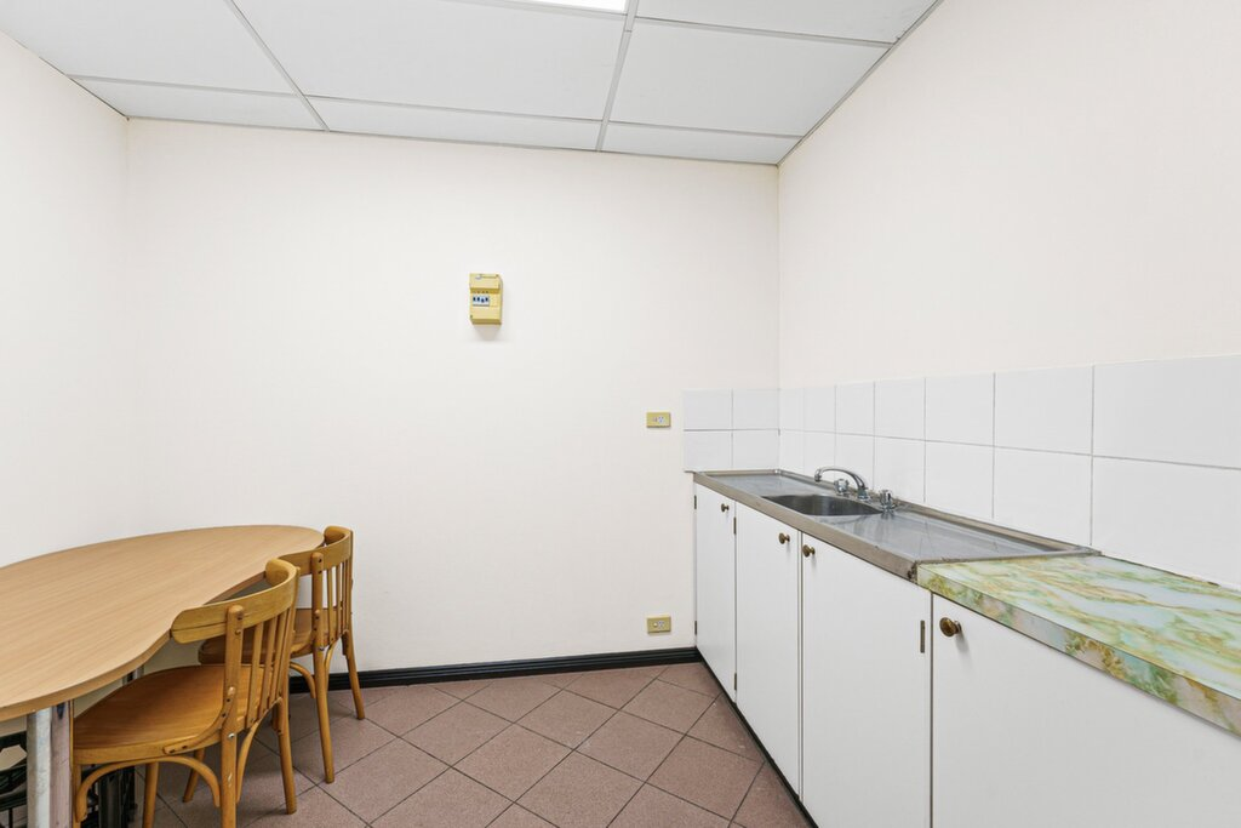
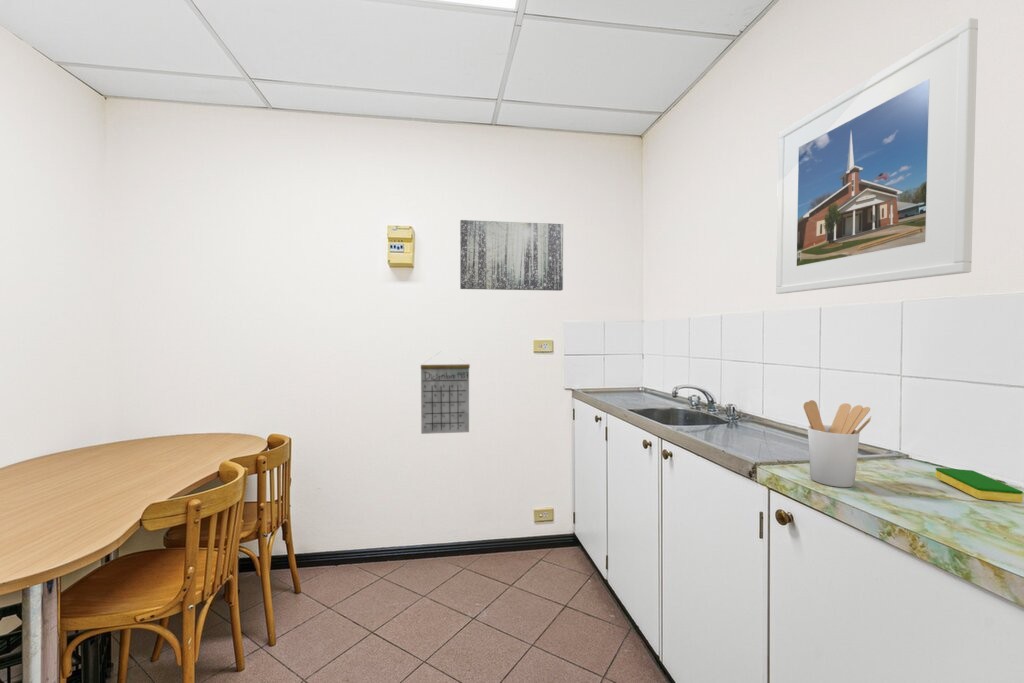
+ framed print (853, 187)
+ calendar (445, 390)
+ wall art (512, 256)
+ utensil holder (839, 441)
+ dish sponge (975, 483)
